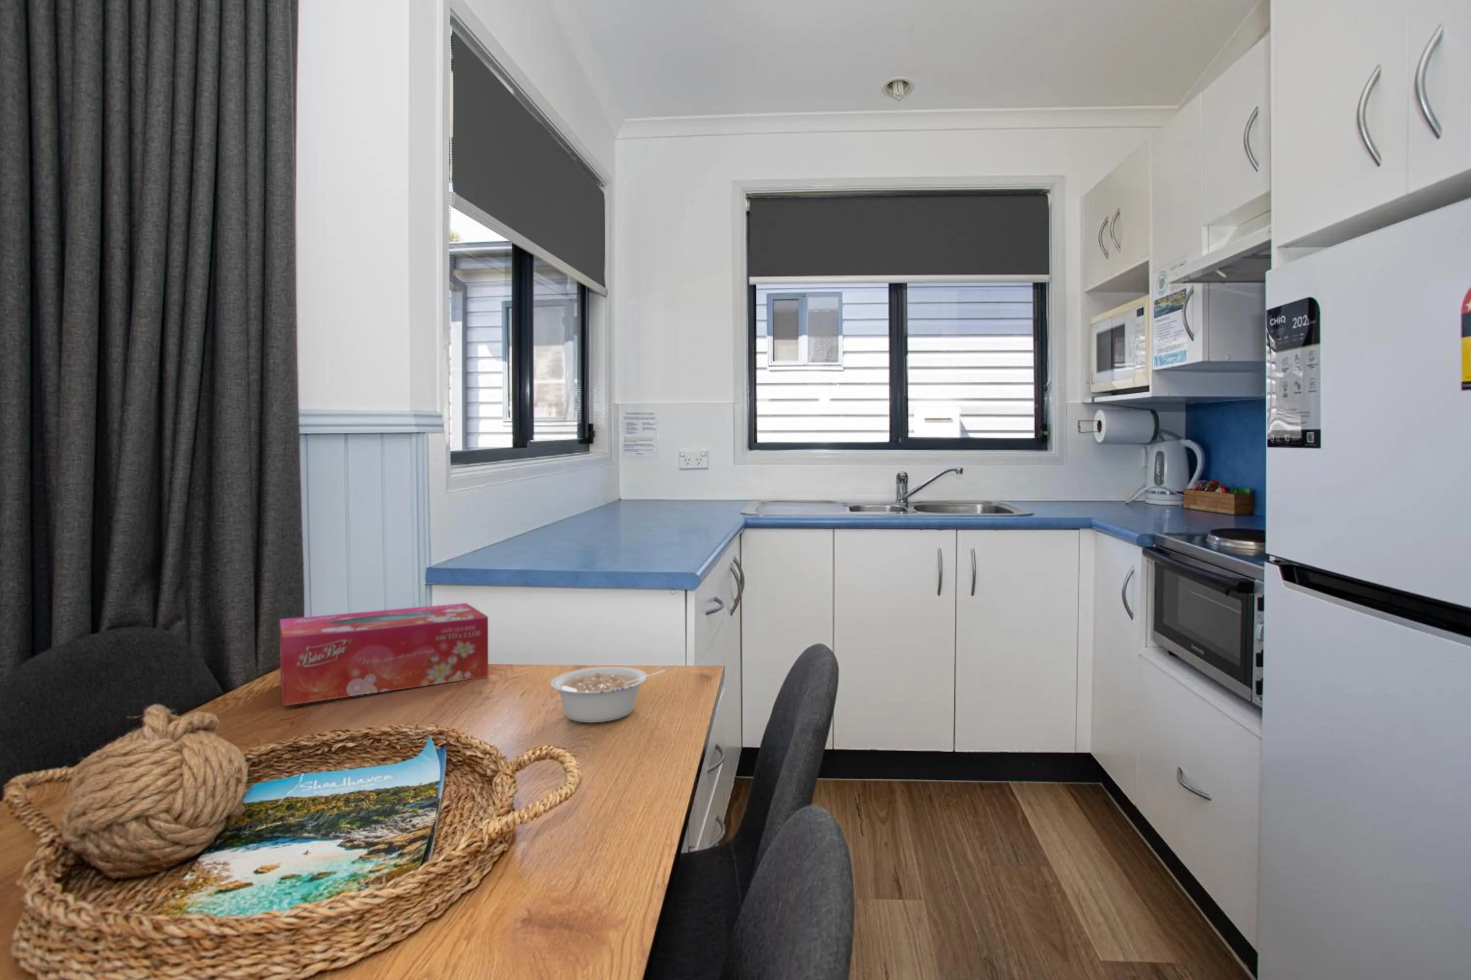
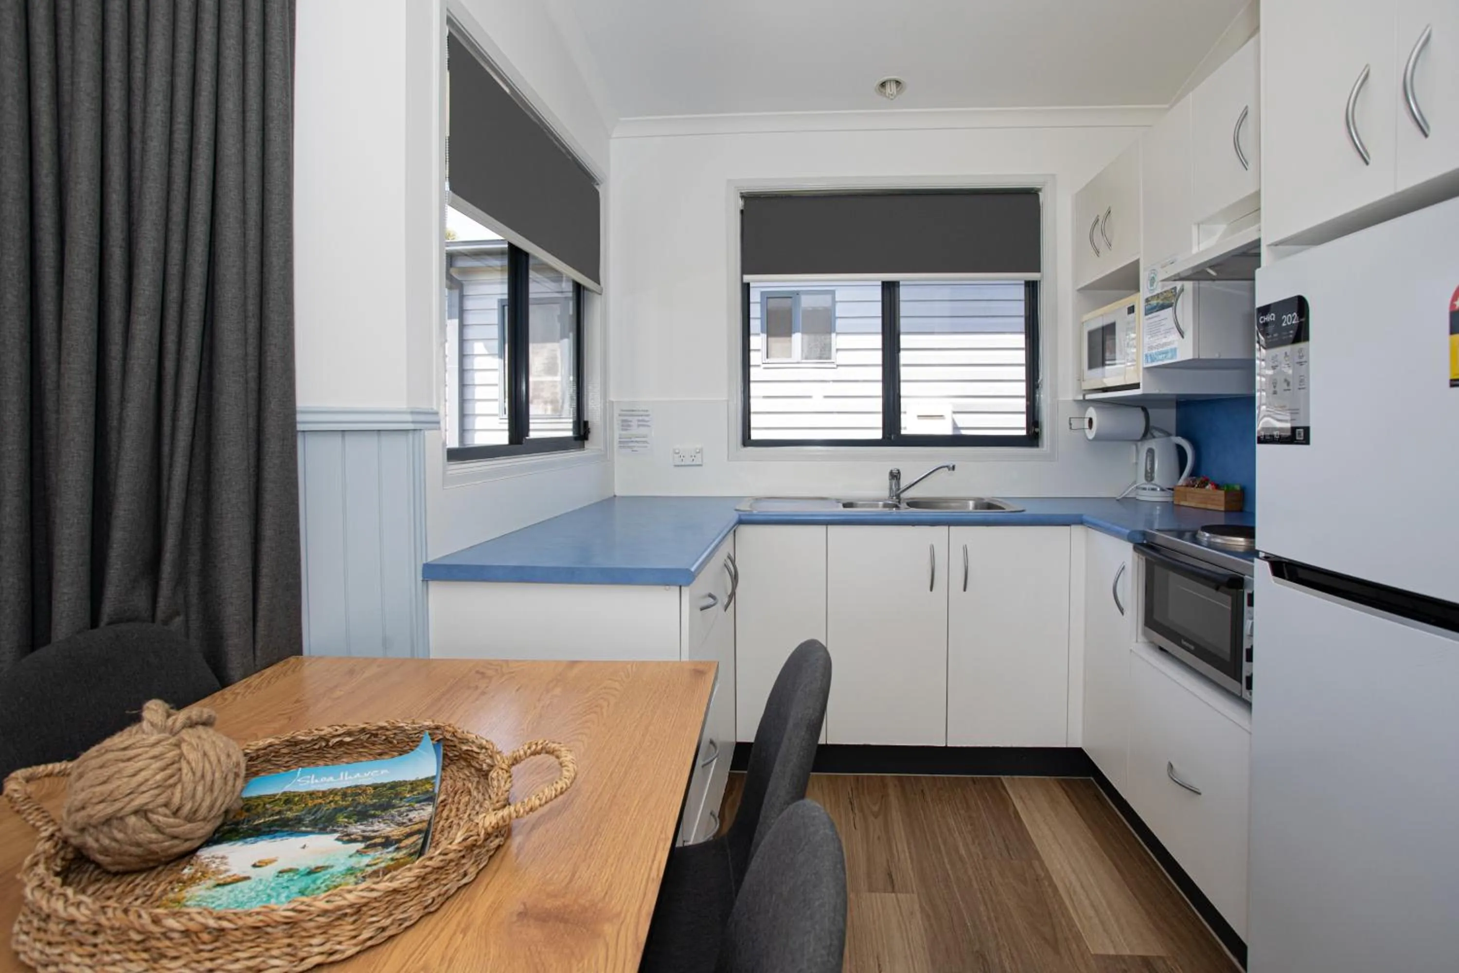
- tissue box (385, 649)
- legume (603, 691)
